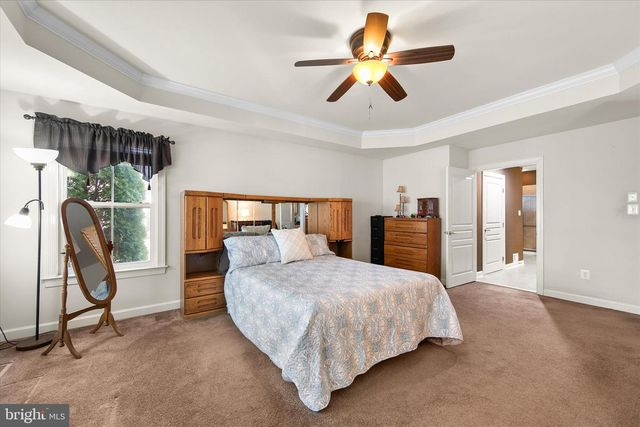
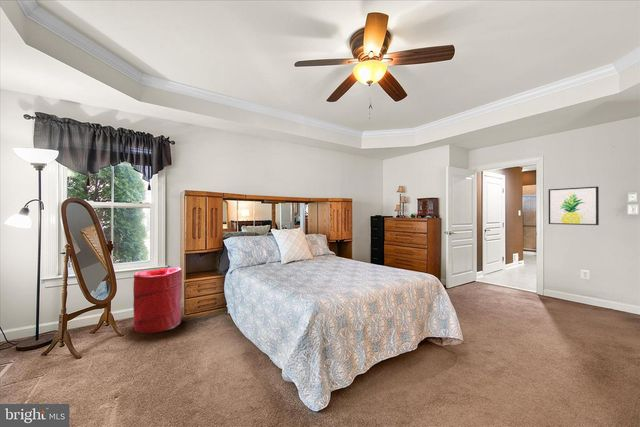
+ laundry hamper (158, 296)
+ wall art (572, 206)
